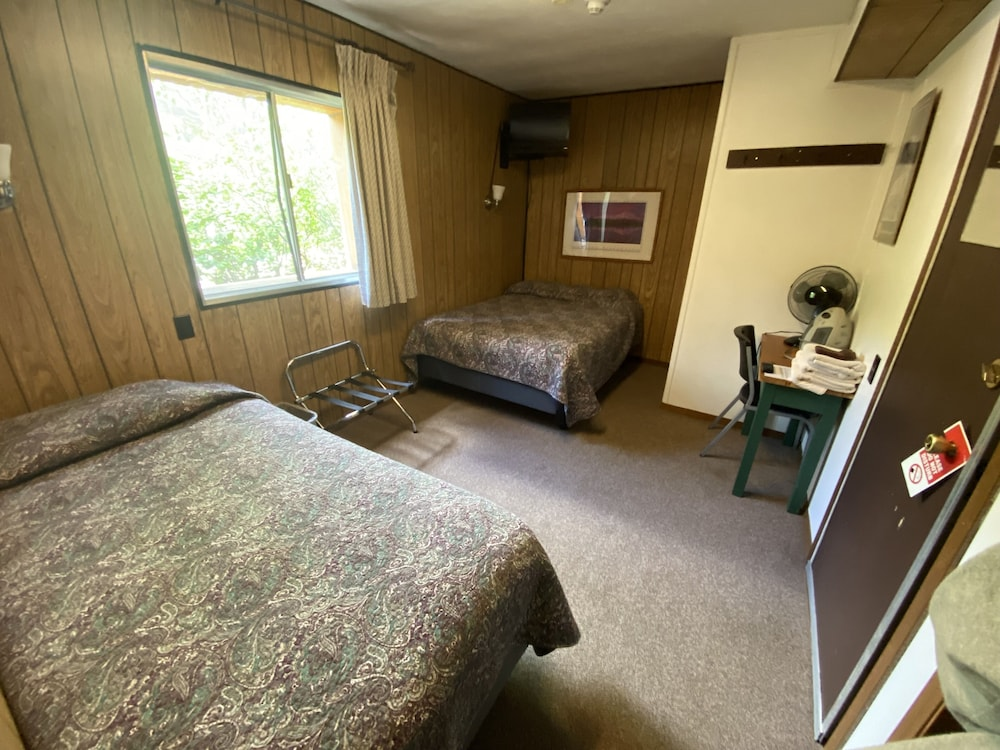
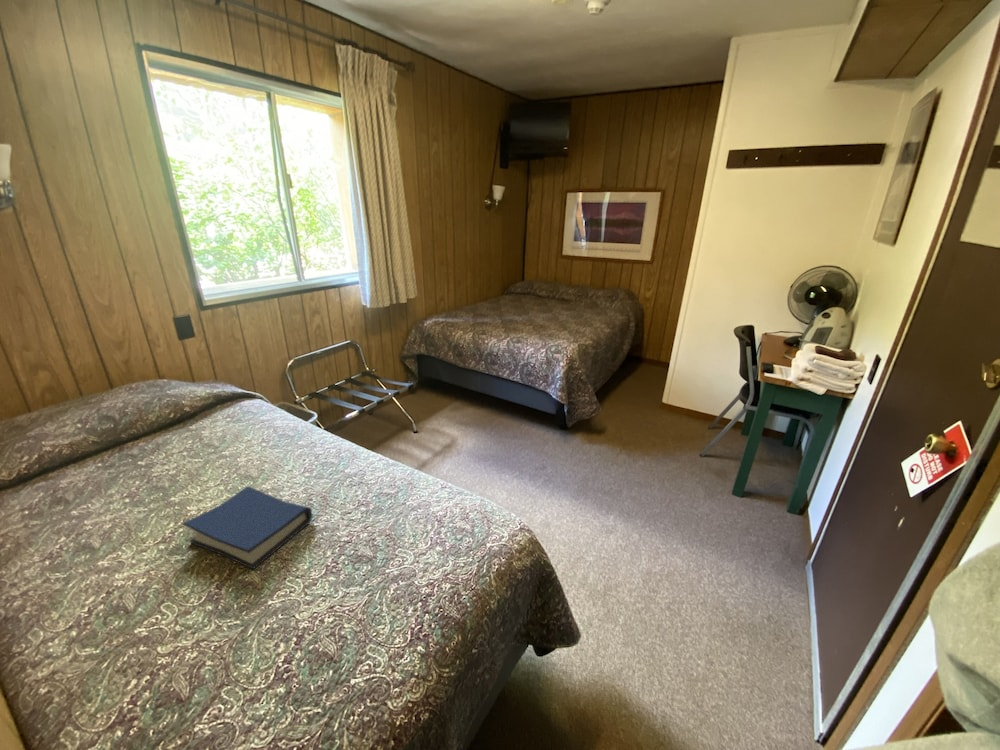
+ hardback book (251, 521)
